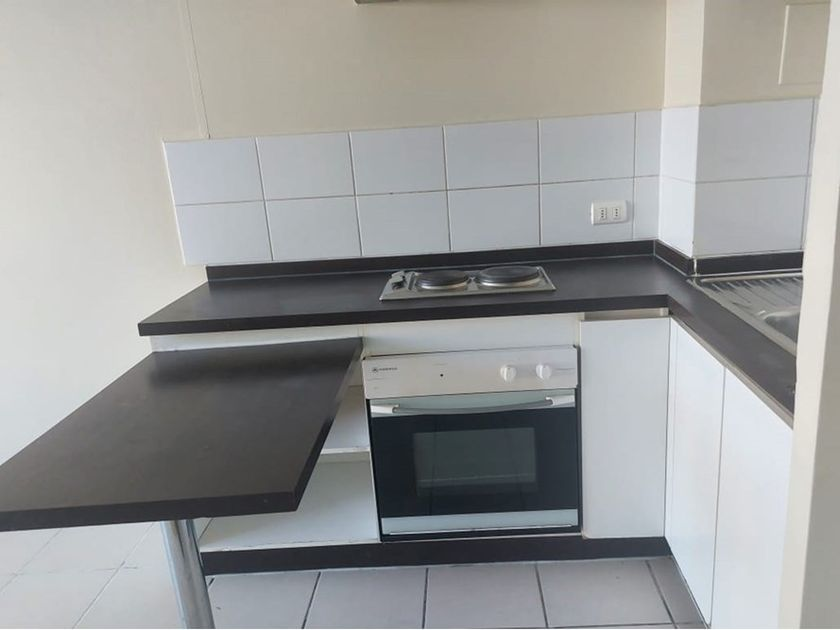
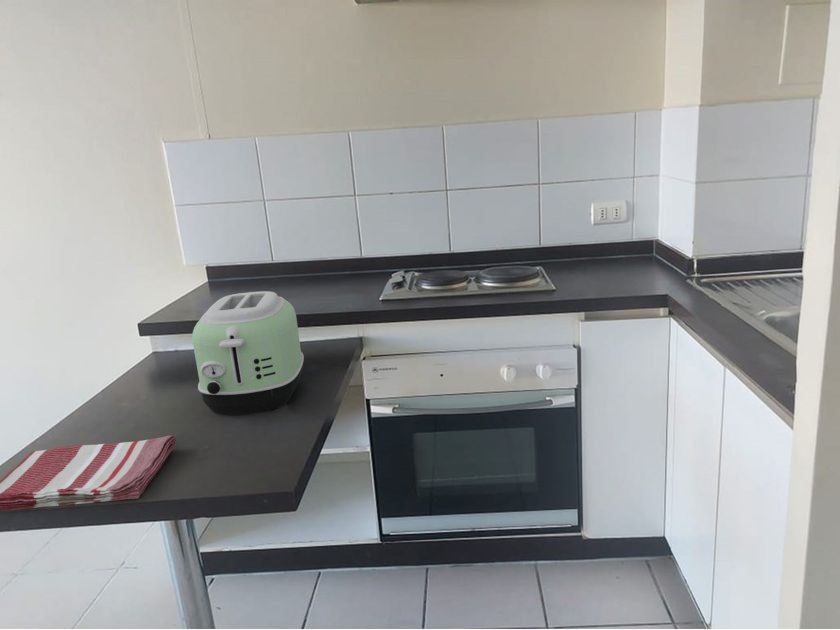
+ dish towel (83, 469)
+ toaster (249, 350)
